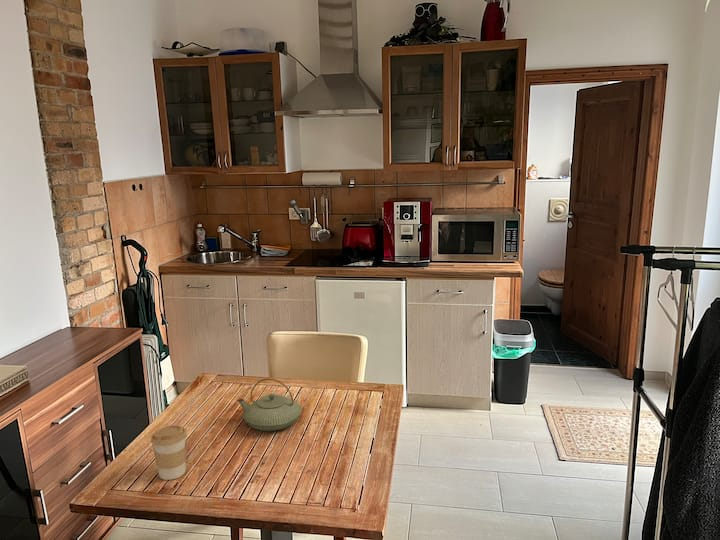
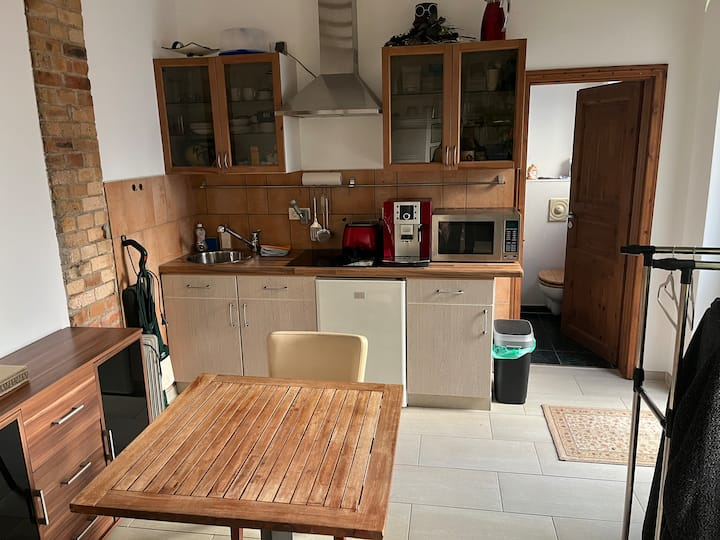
- teapot (268, 400)
- coffee cup (170, 451)
